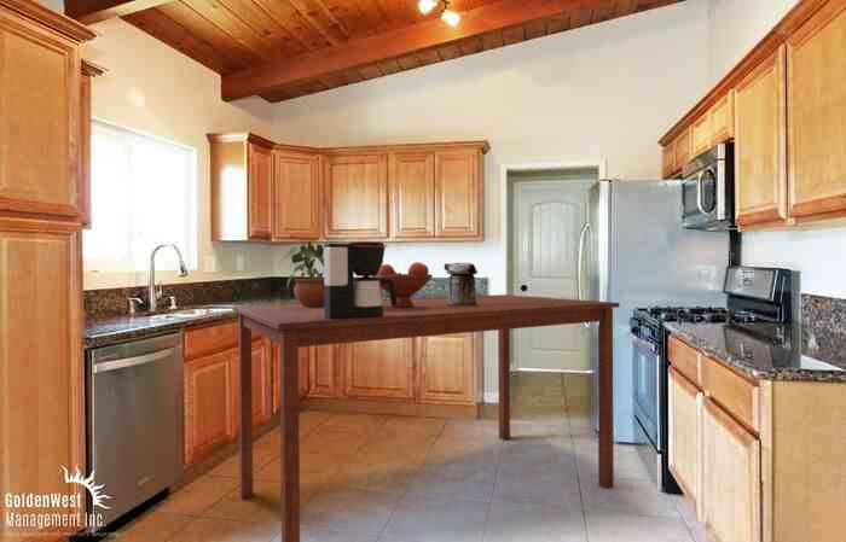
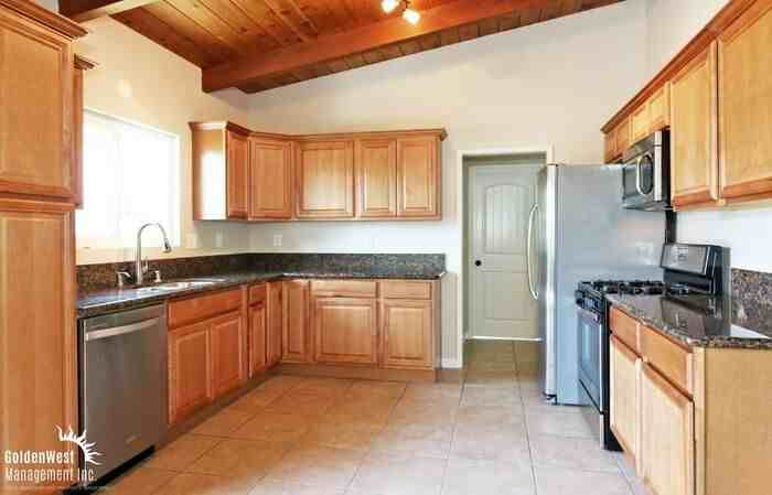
- fruit bowl (401, 284)
- dining table (424, 336)
- canister (460, 282)
- potted plant (311, 272)
- coffee maker (363, 279)
